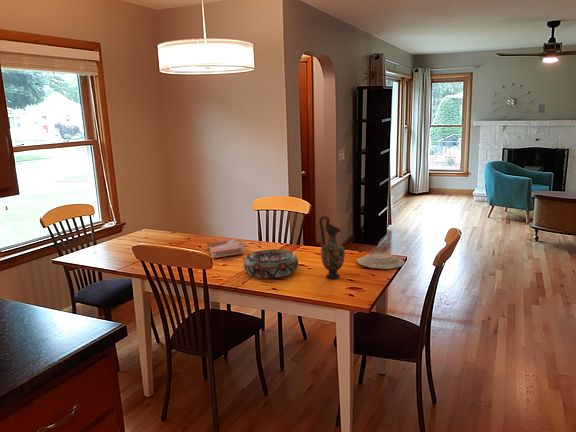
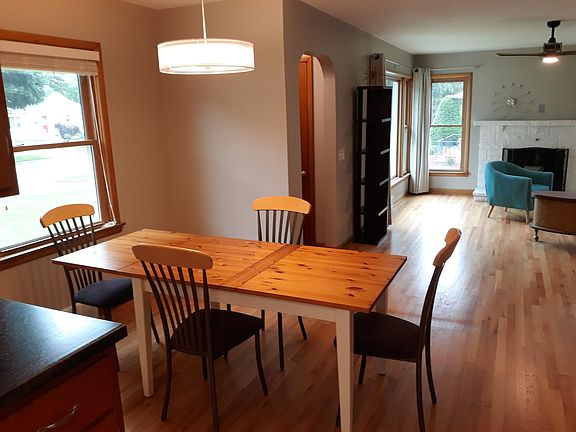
- plate (380, 258)
- vase (331, 246)
- decorative bowl (271, 263)
- phonebook (224, 247)
